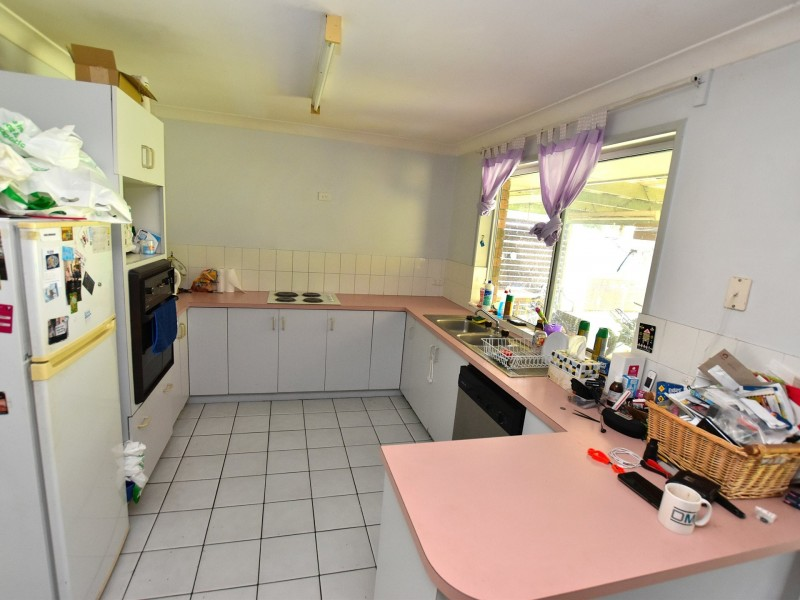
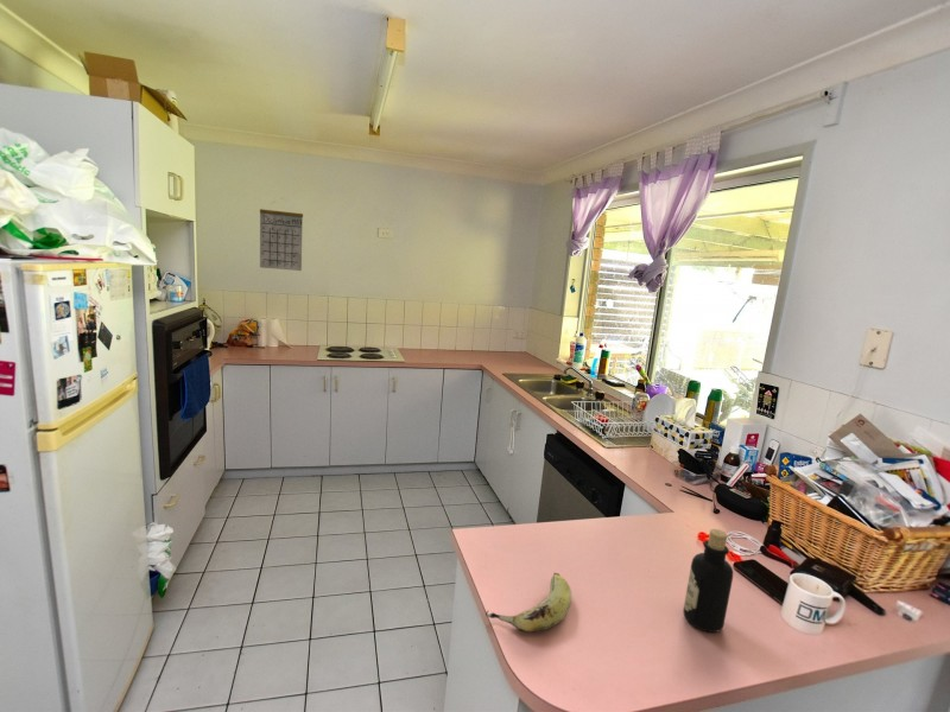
+ bottle (710, 577)
+ fruit (539, 604)
+ calendar (281, 234)
